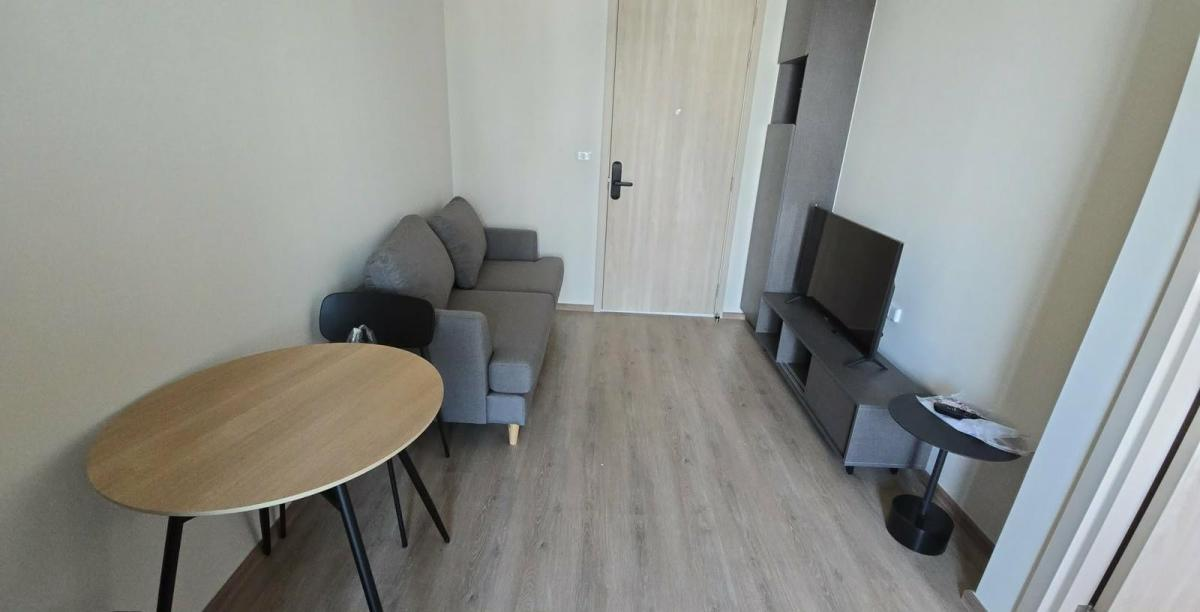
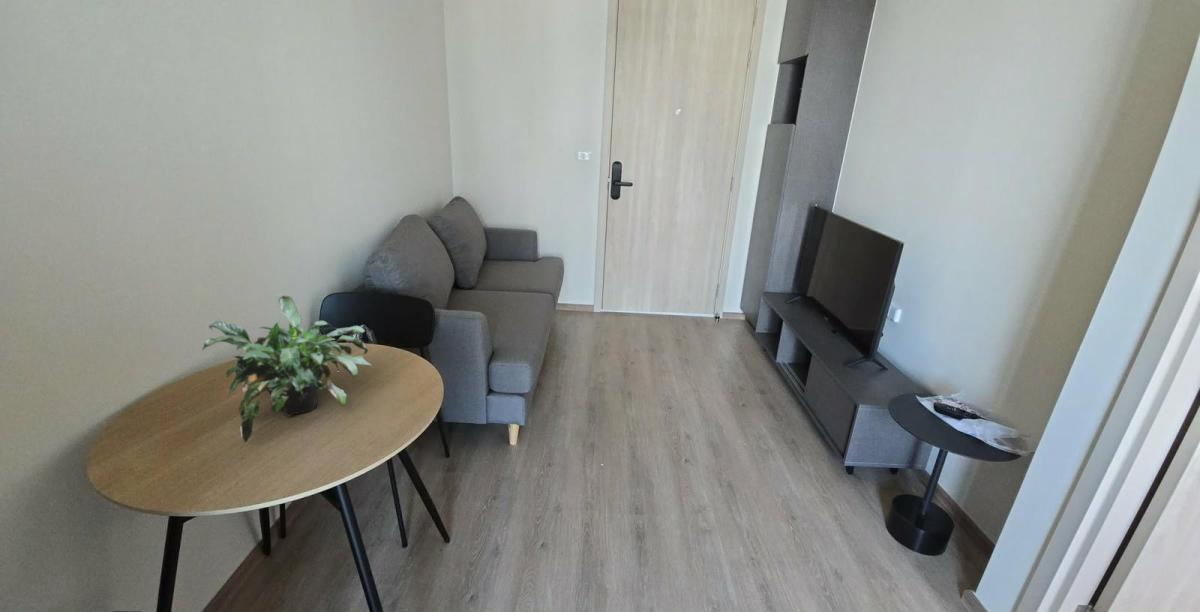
+ potted plant (295, 356)
